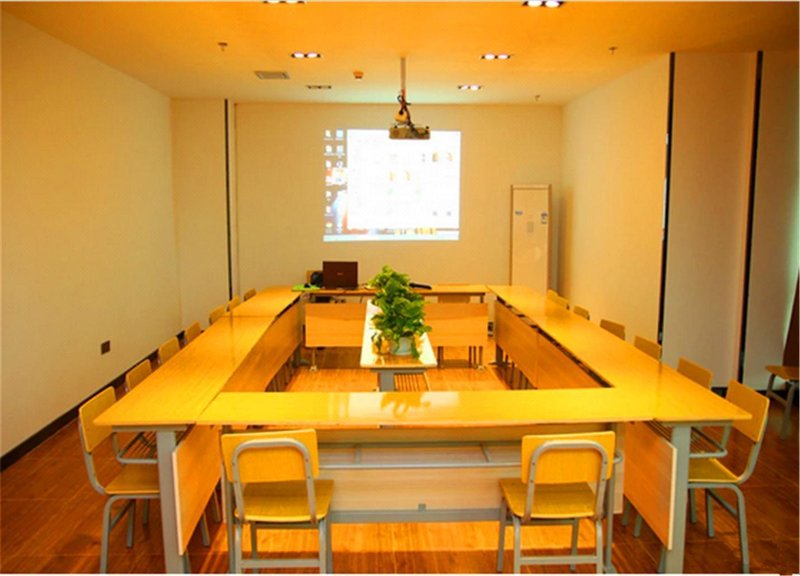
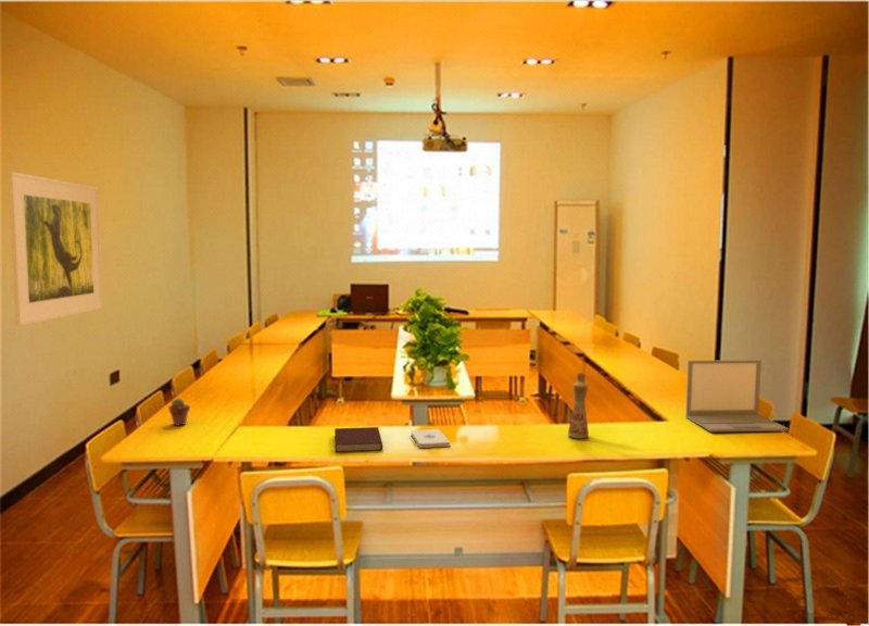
+ bottle (579, 404)
+ laptop (735, 395)
+ potted succulent (179, 411)
+ notepad (429, 438)
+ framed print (61, 248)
+ notebook (357, 438)
